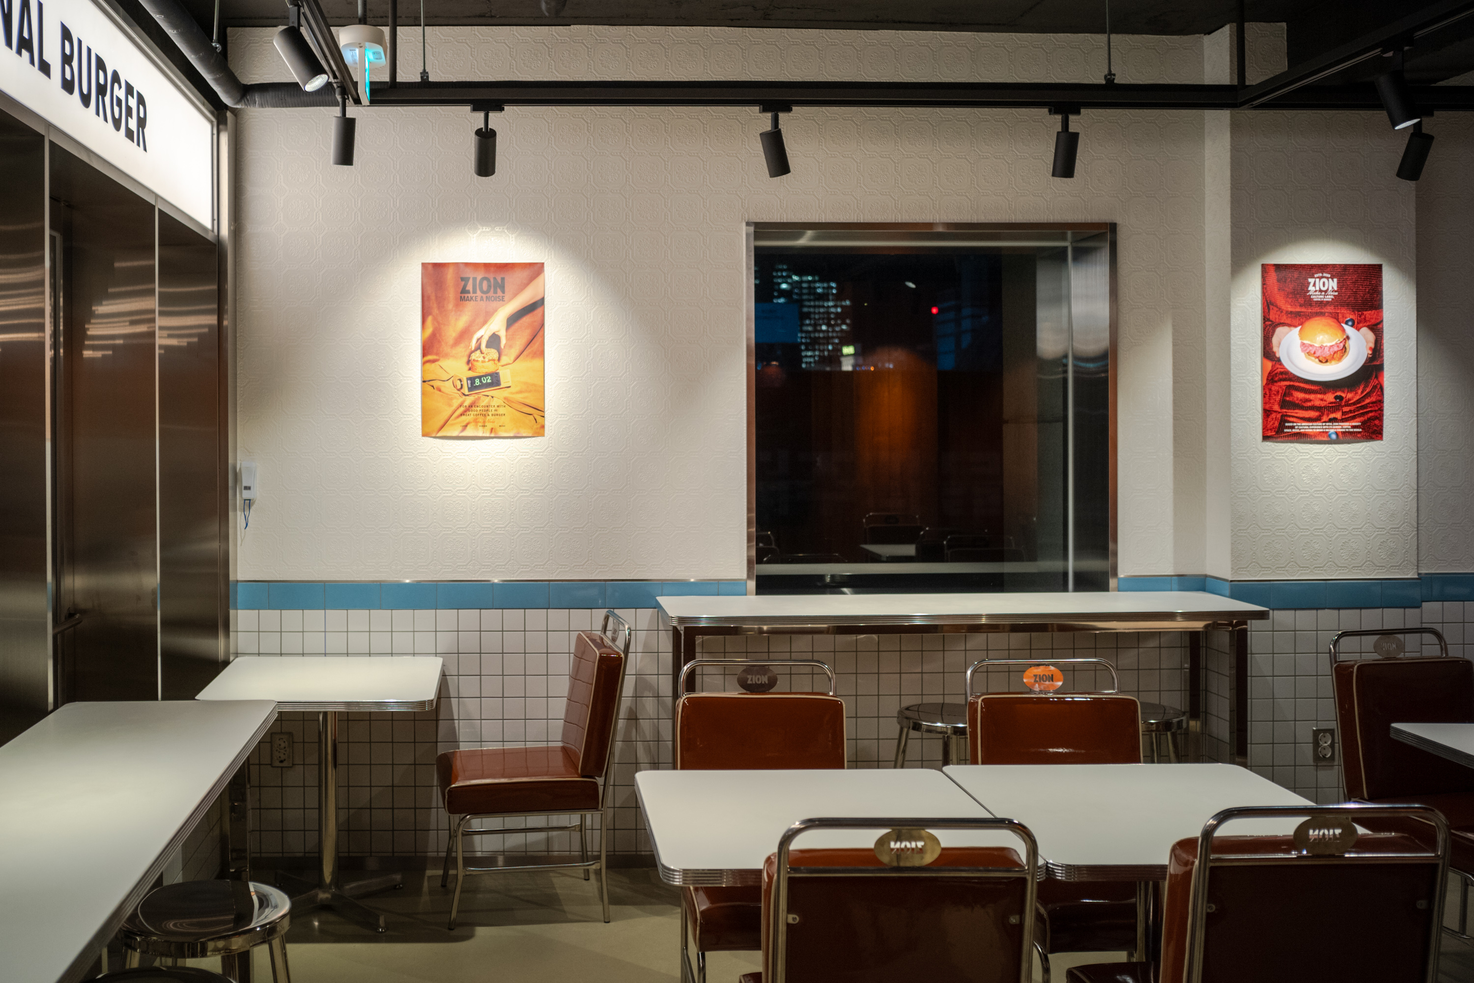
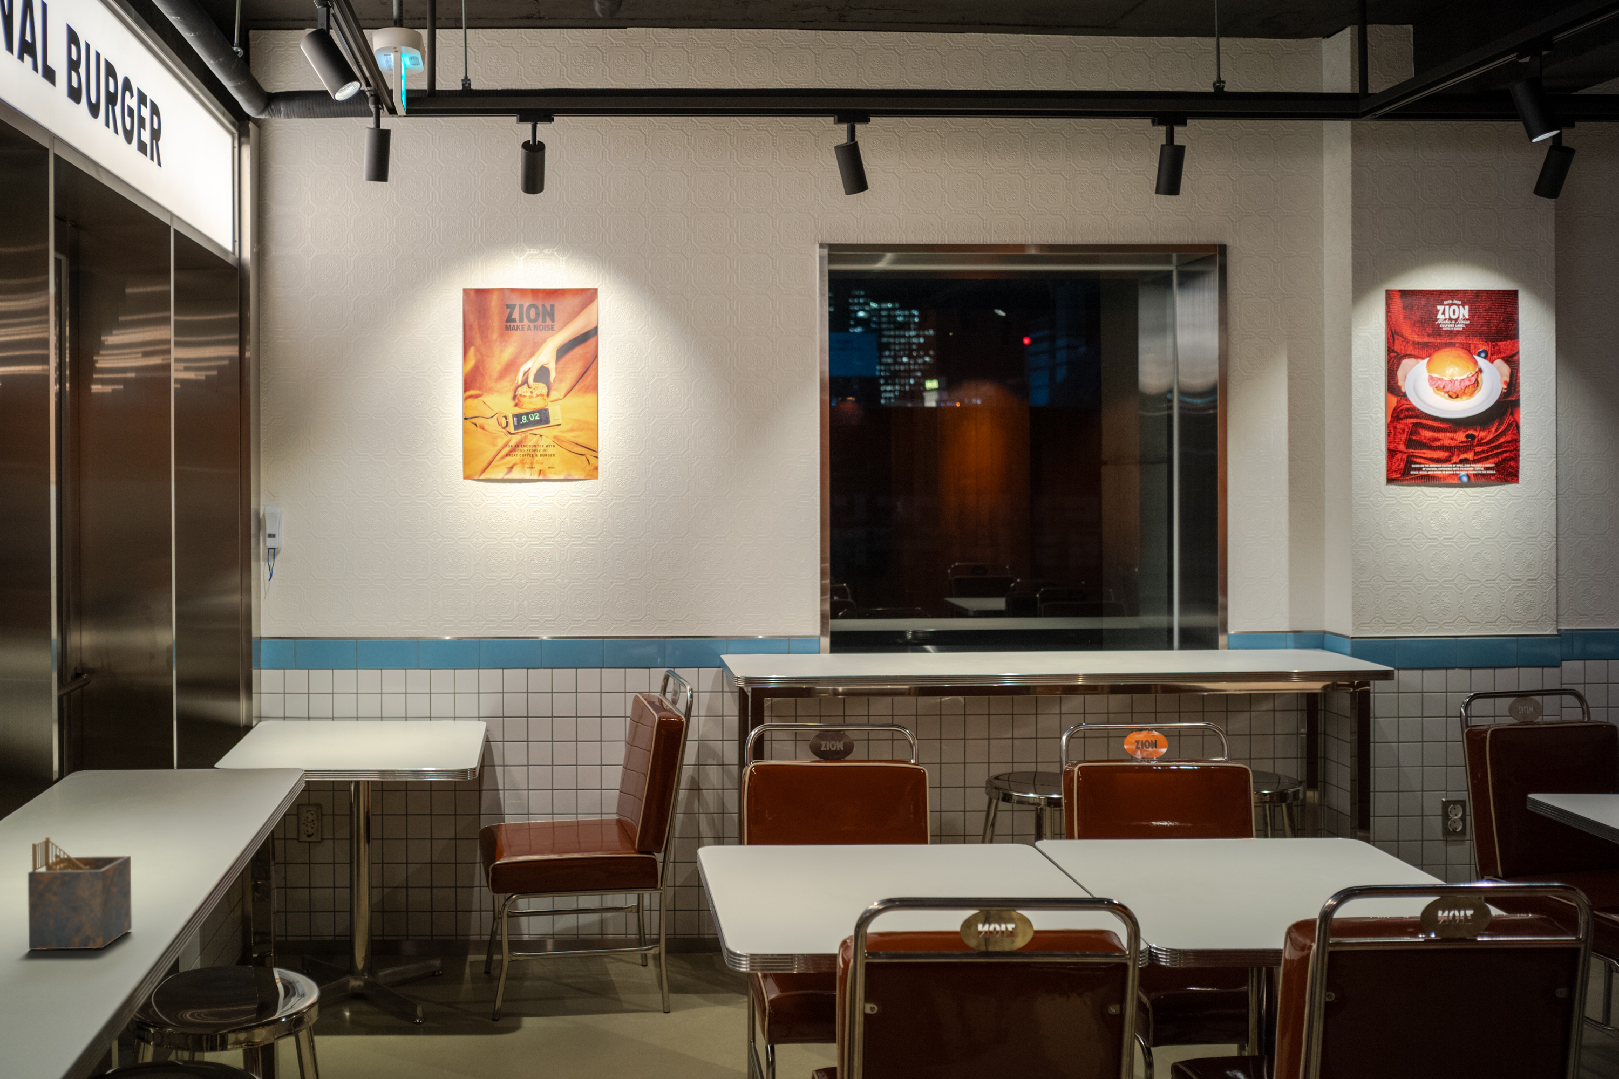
+ napkin holder (78, 888)
